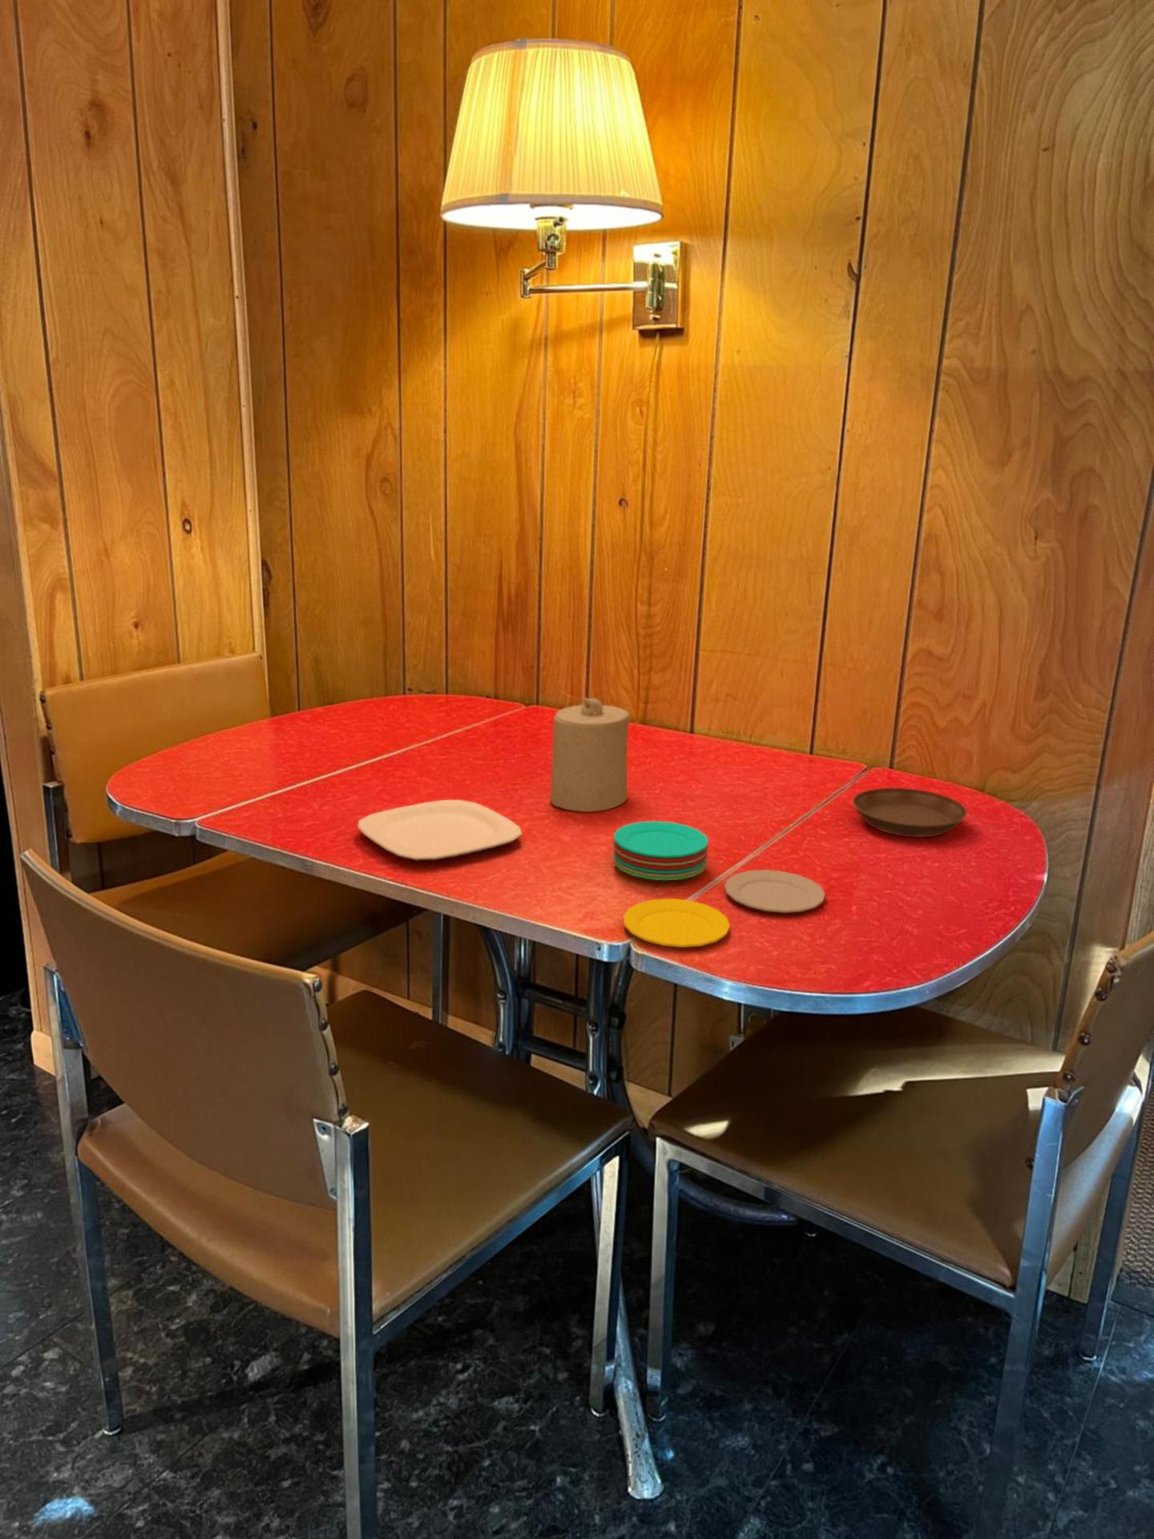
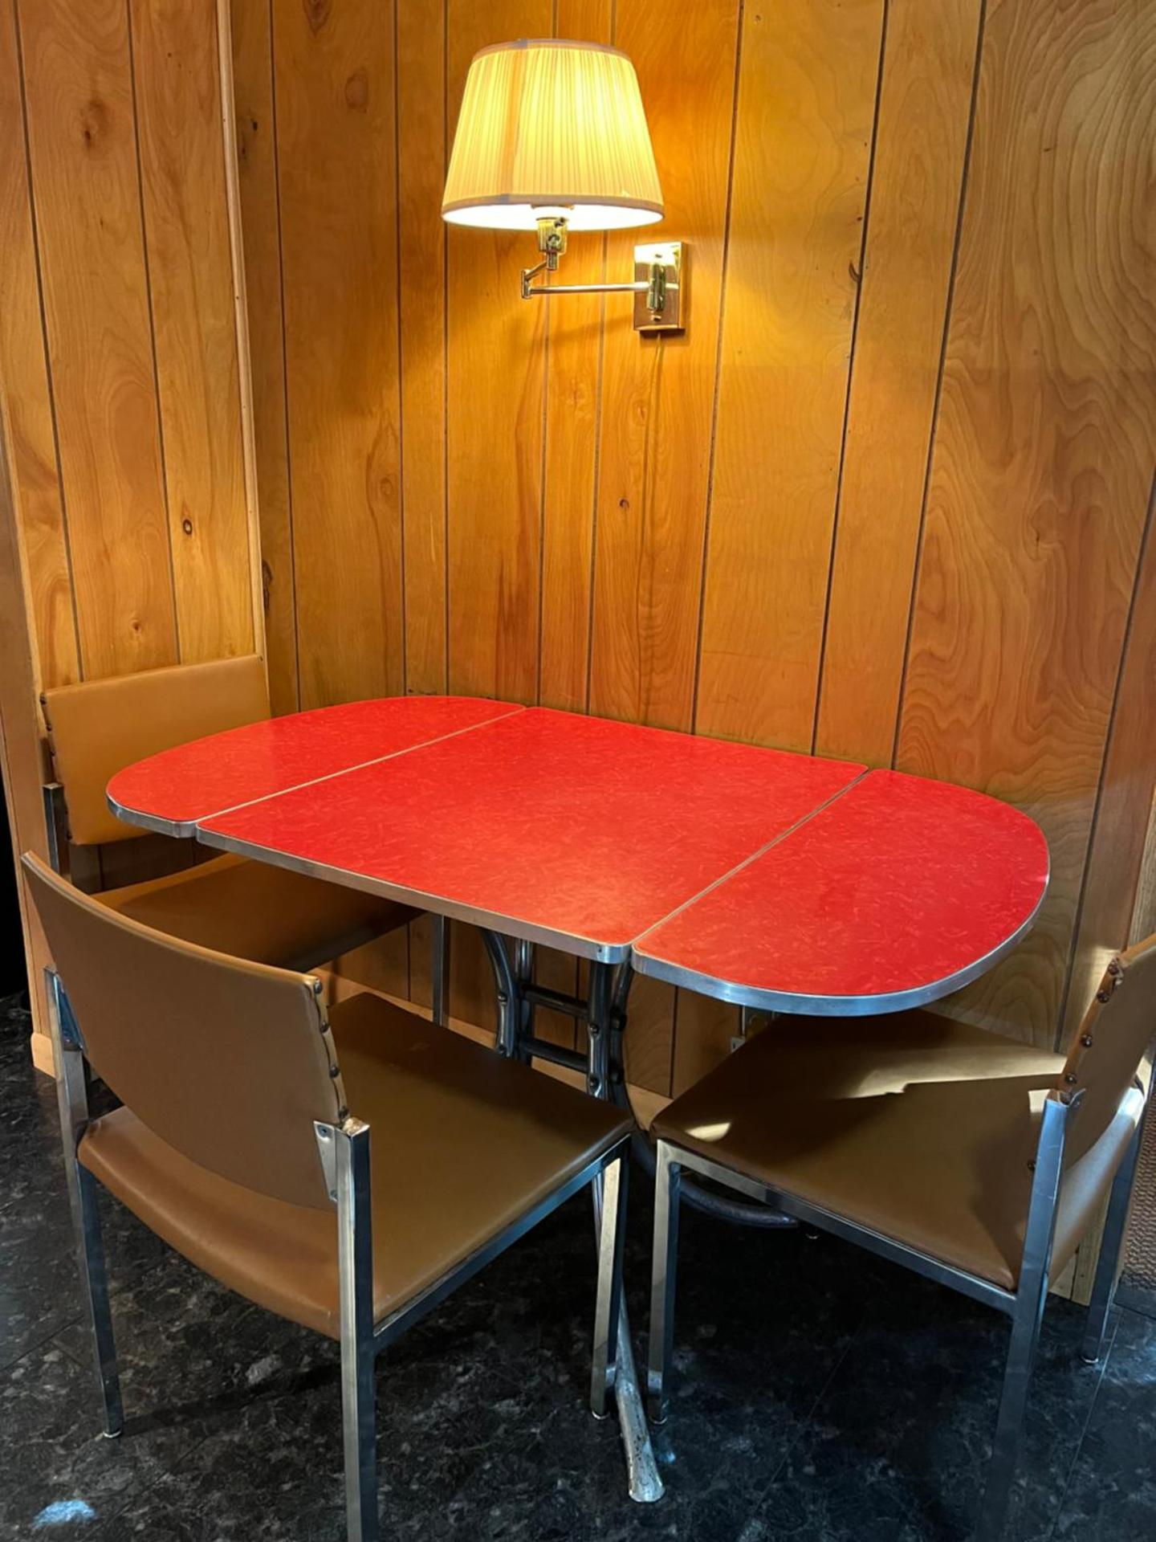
- saucer (908, 813)
- candle (590, 748)
- plate (725, 882)
- plate (439, 831)
